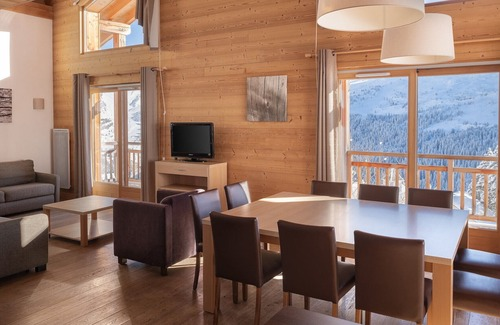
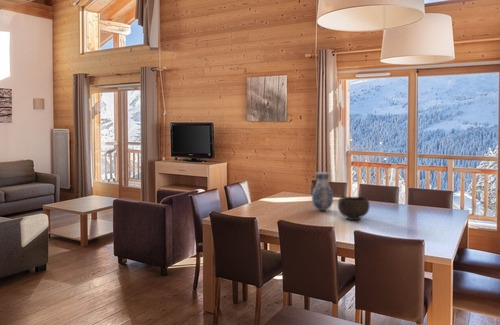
+ bowl (353, 208)
+ vase (322, 191)
